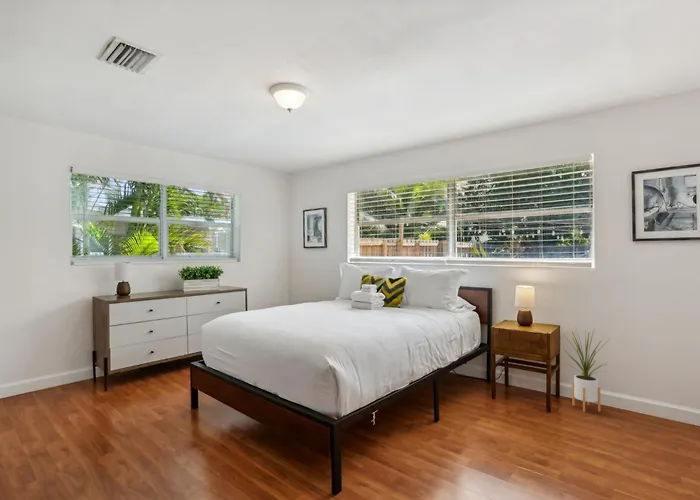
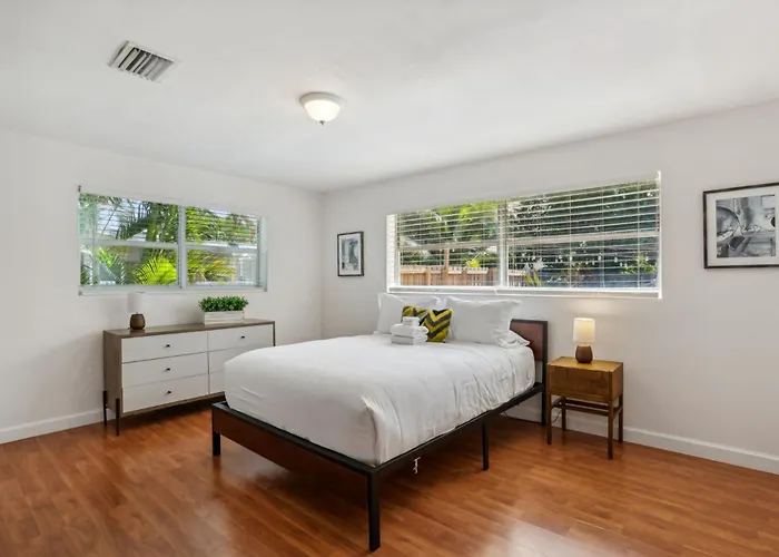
- house plant (586, 367)
